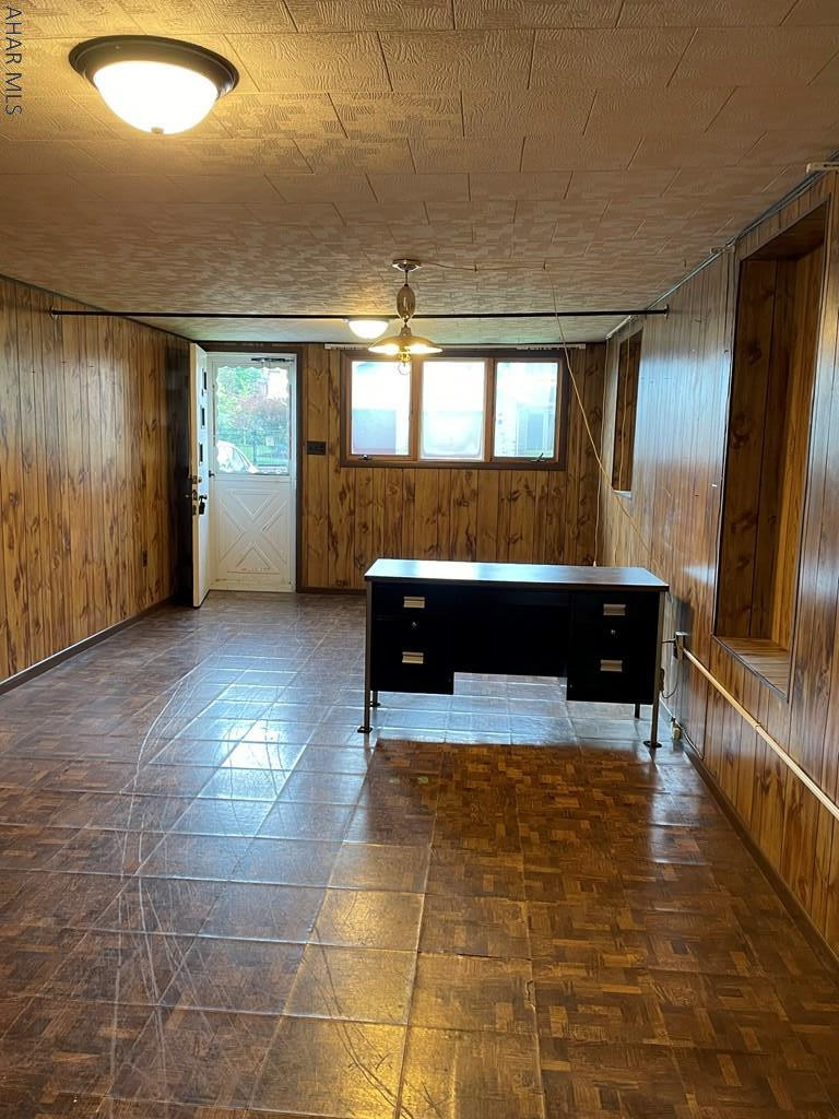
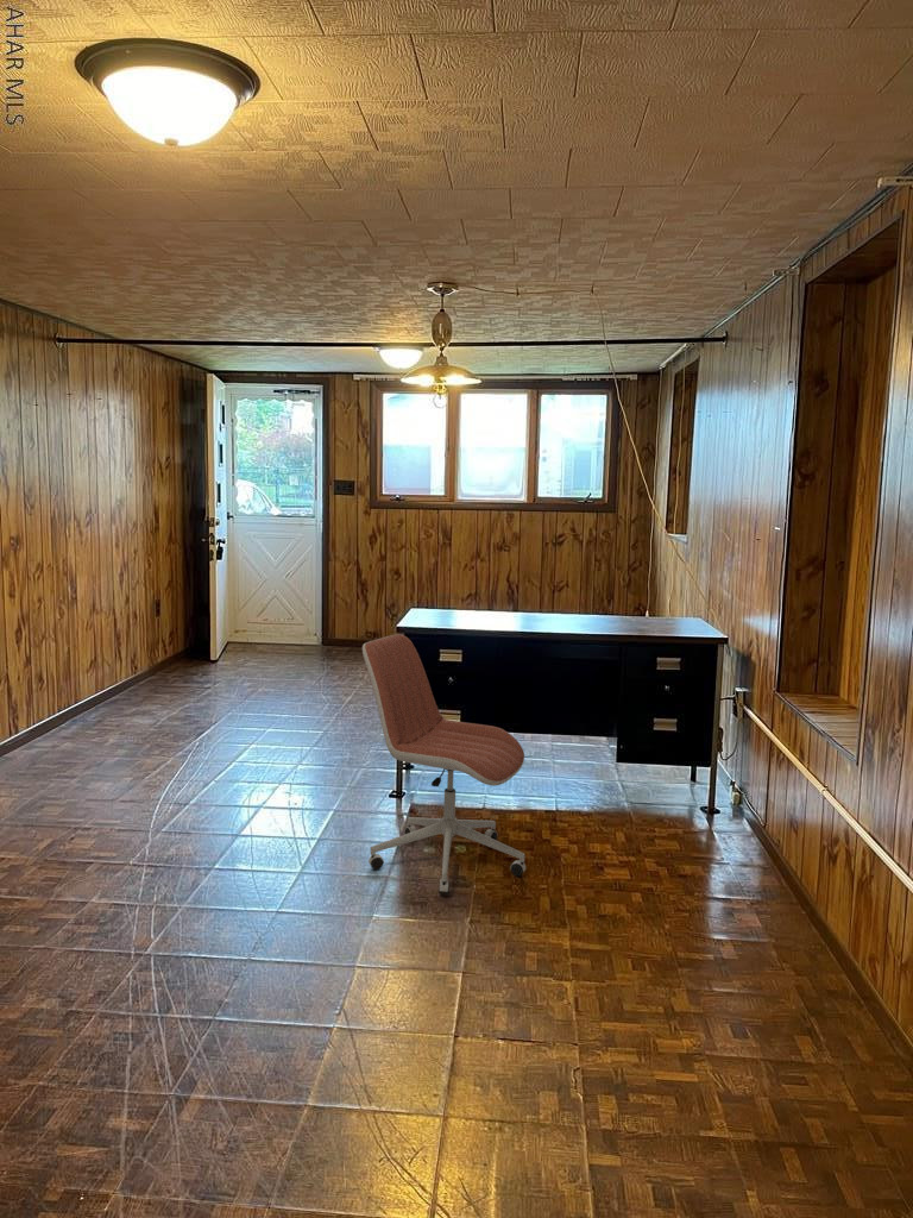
+ office chair (447, 754)
